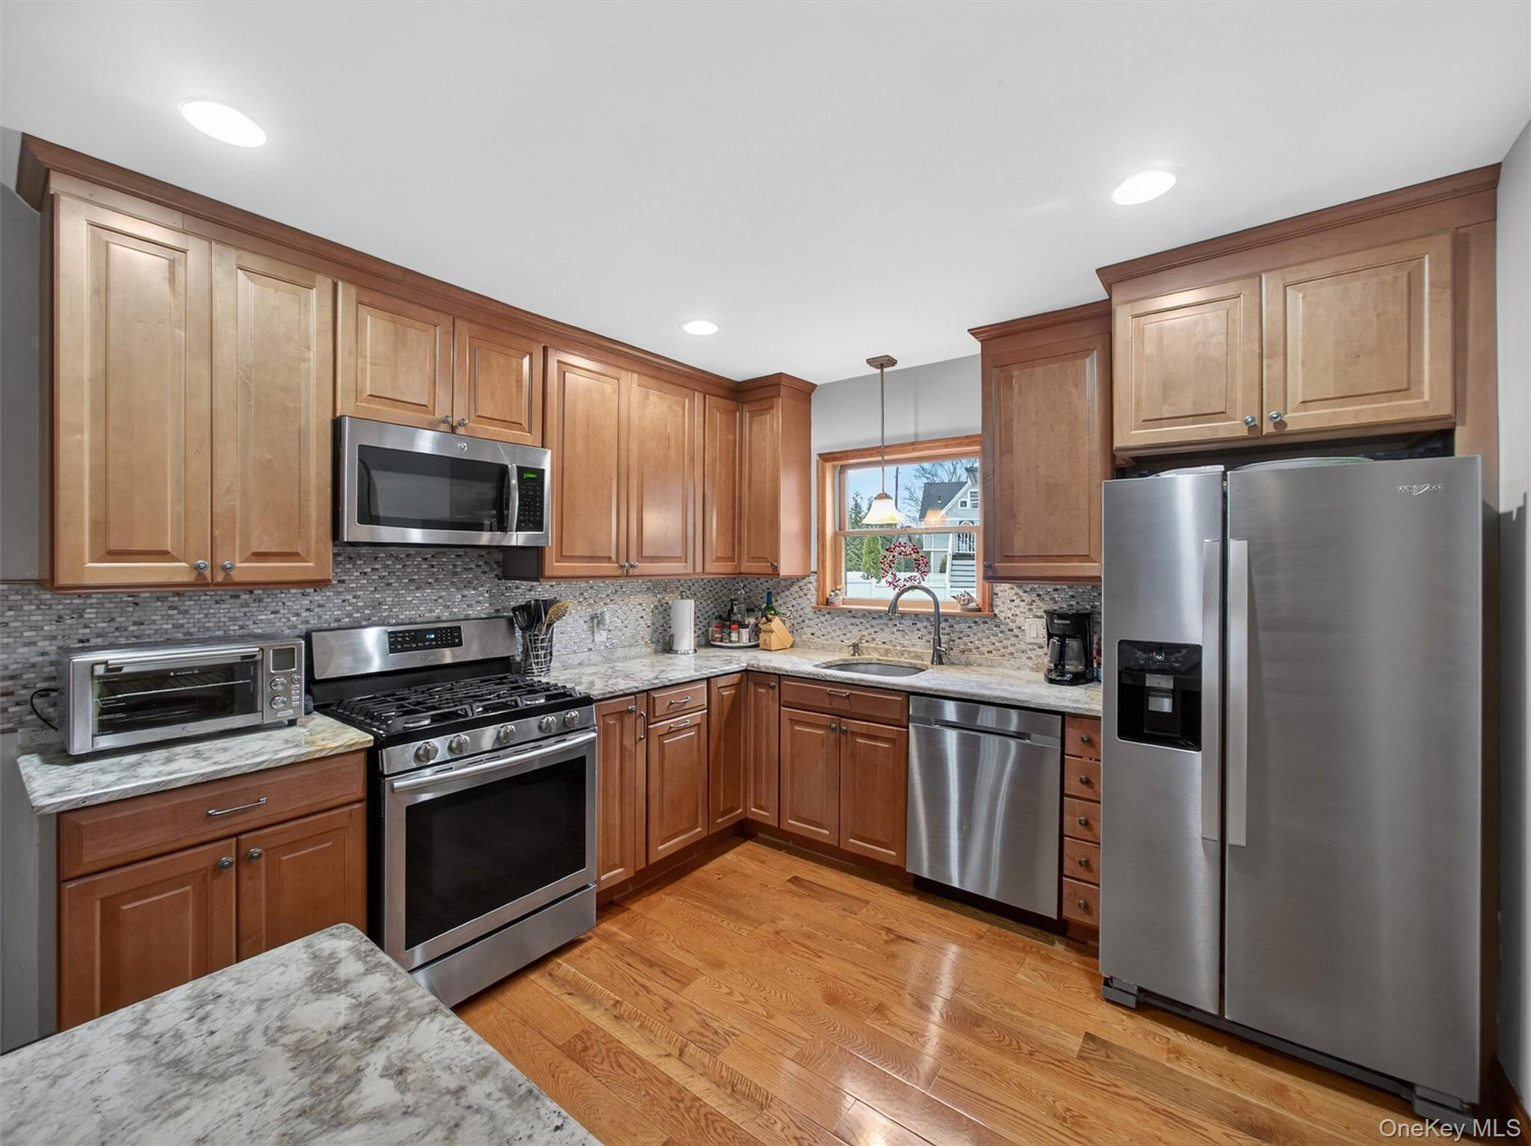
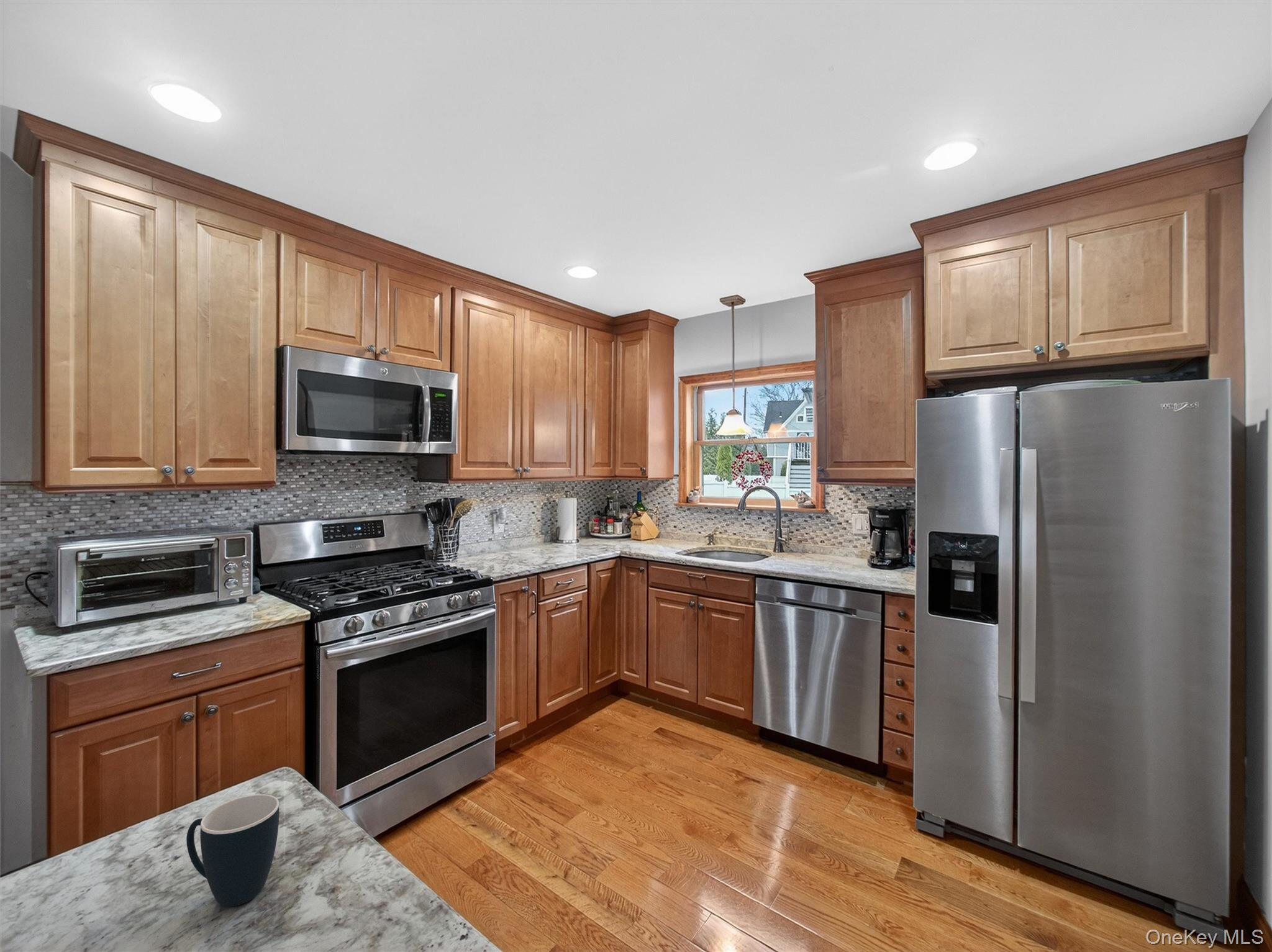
+ mug (229, 852)
